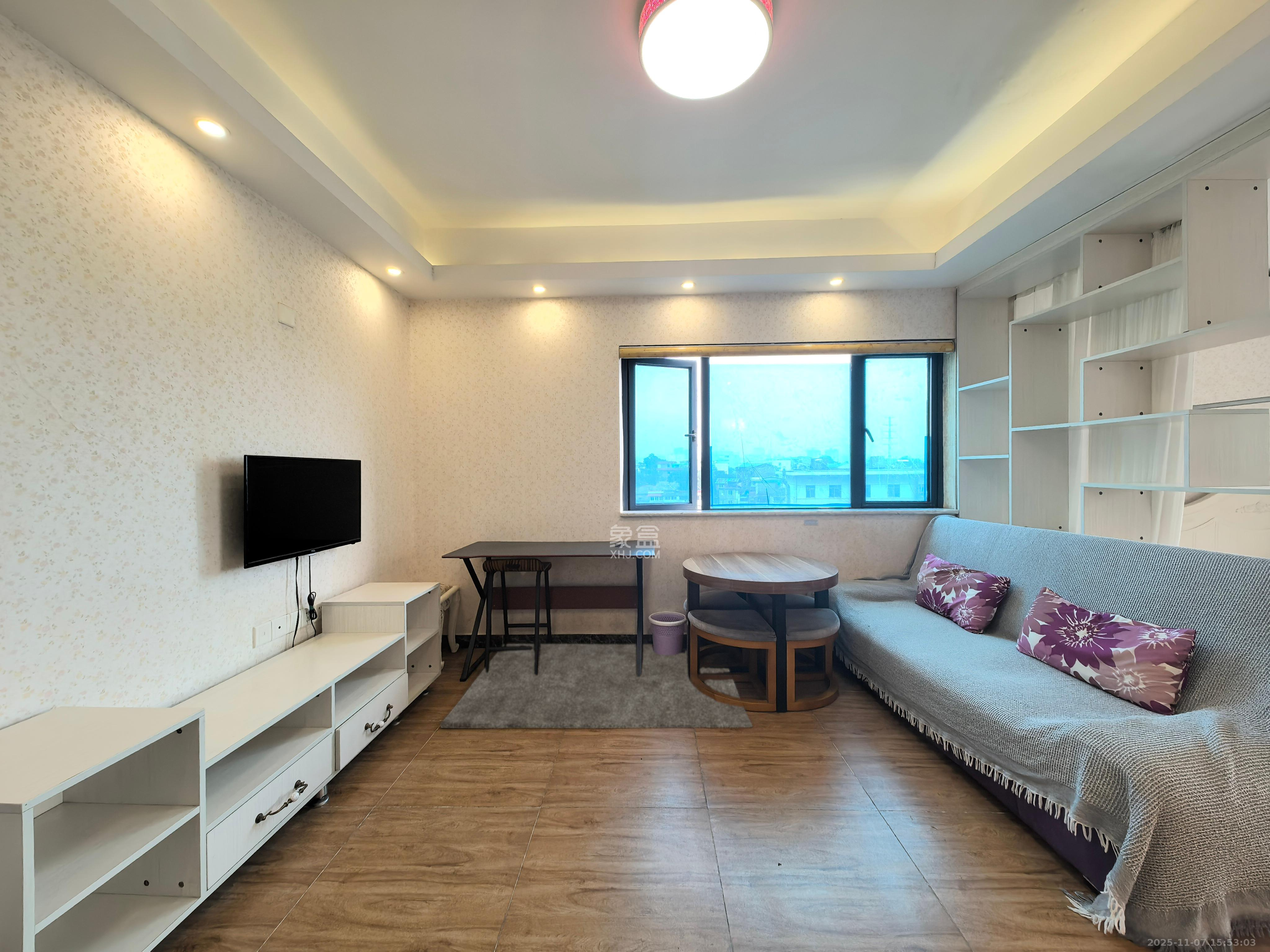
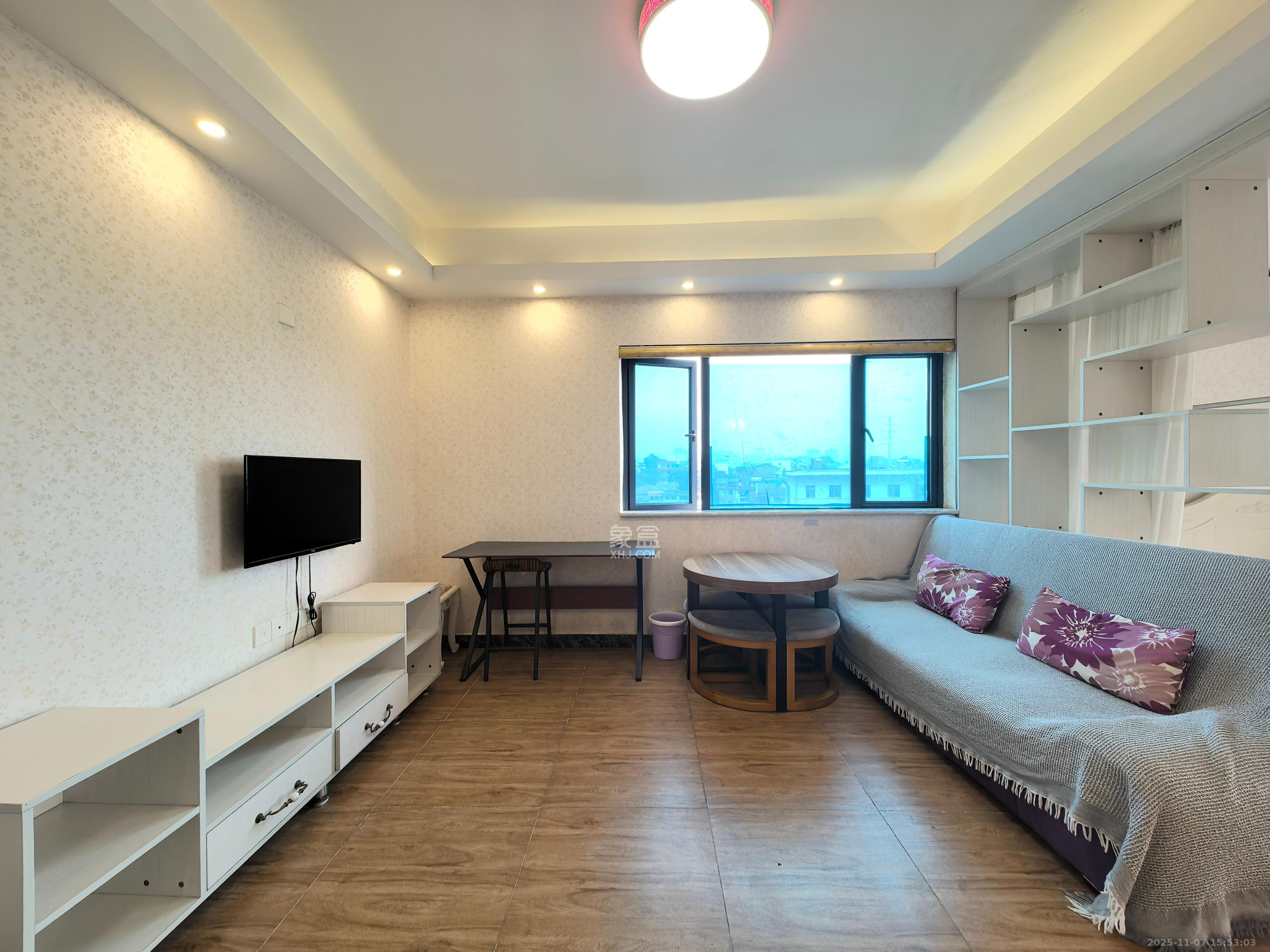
- rug (604, 679)
